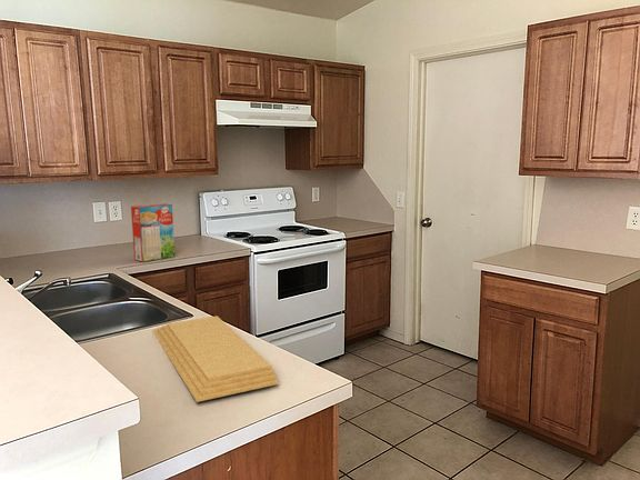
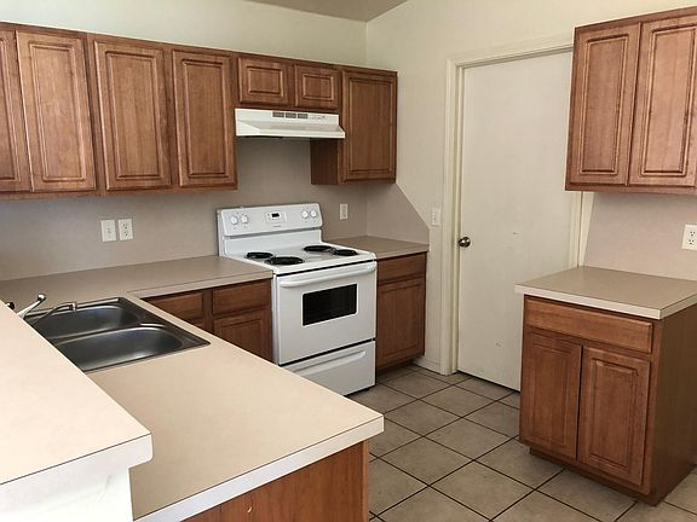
- cutting board (207, 349)
- cereal box (153, 231)
